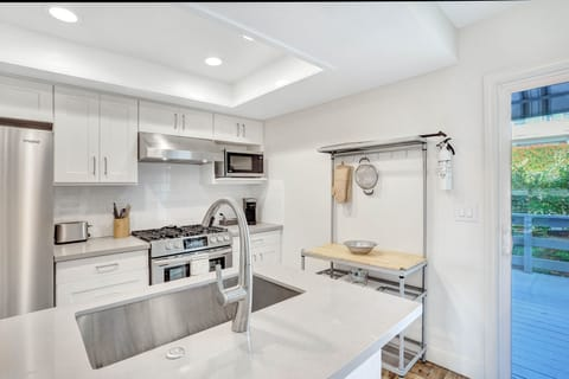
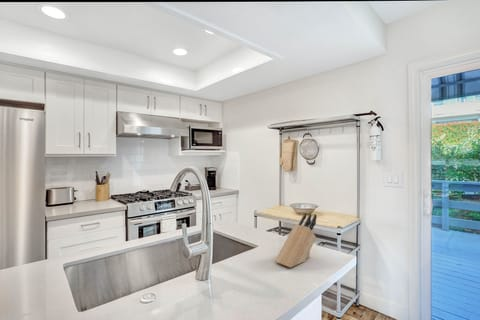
+ knife block (298, 237)
